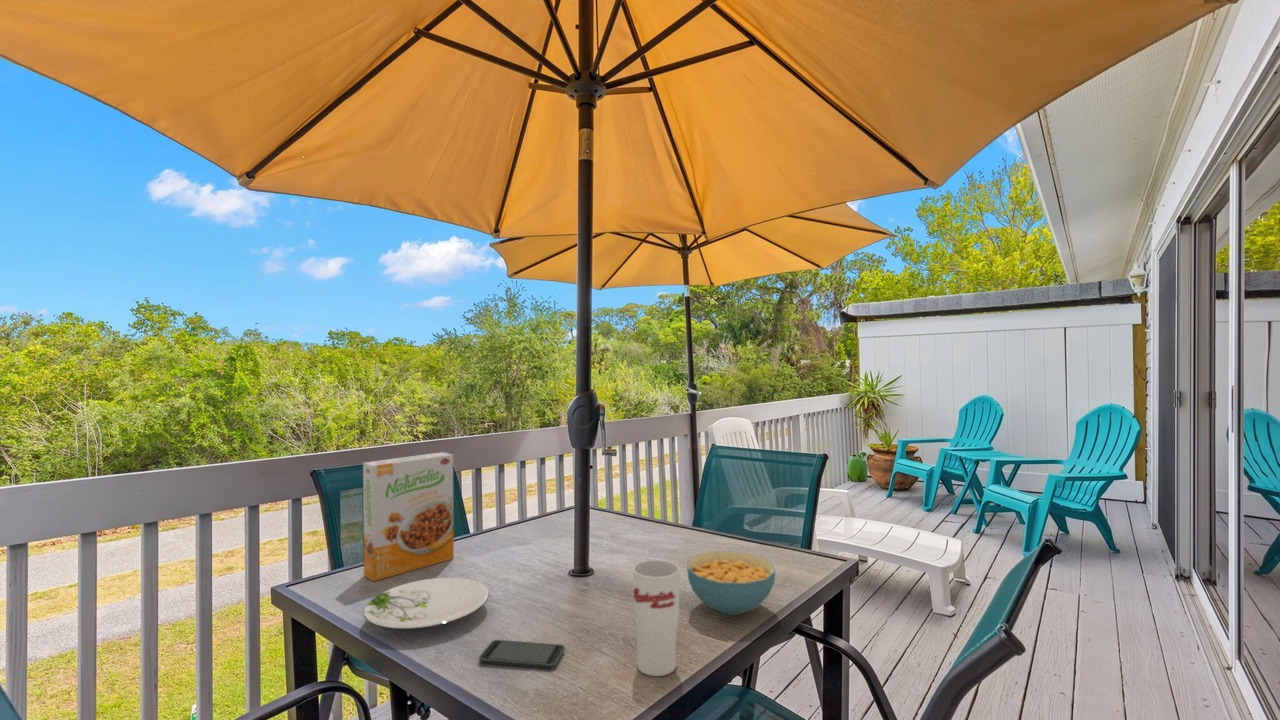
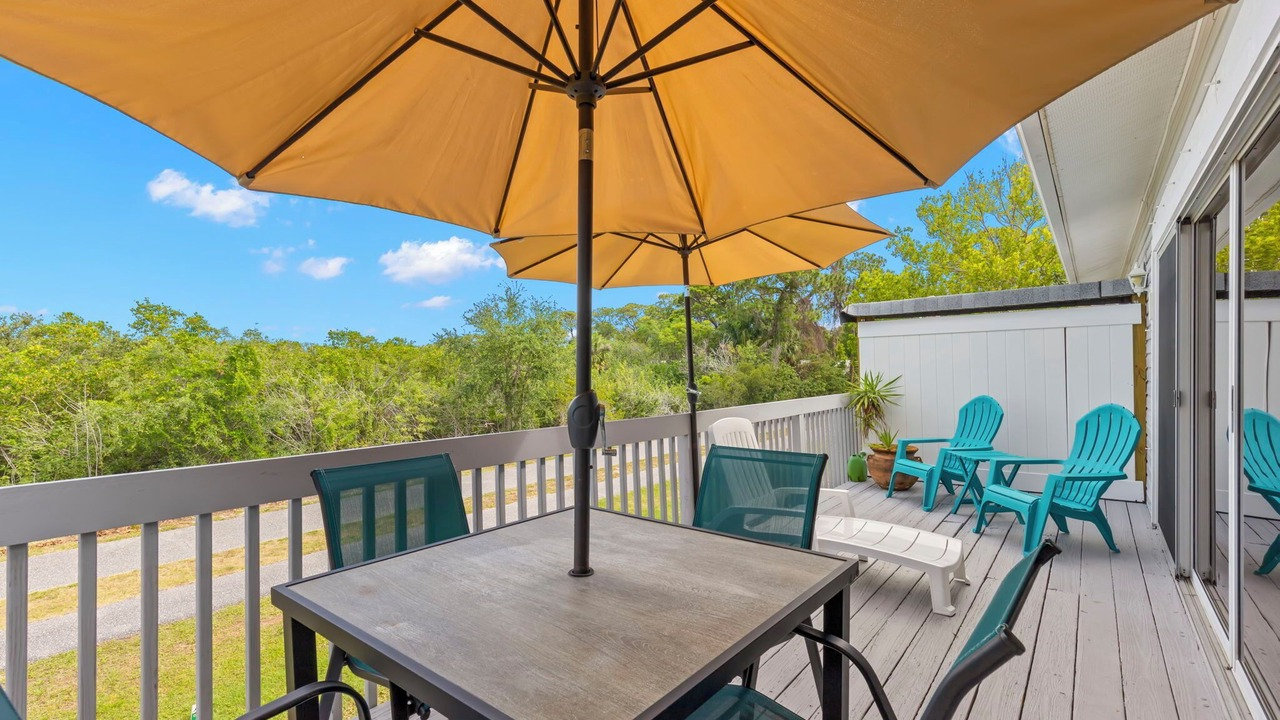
- cereal bowl (730, 587)
- cereal box (410, 512)
- smartphone (522, 653)
- plate (428, 607)
- cup (656, 617)
